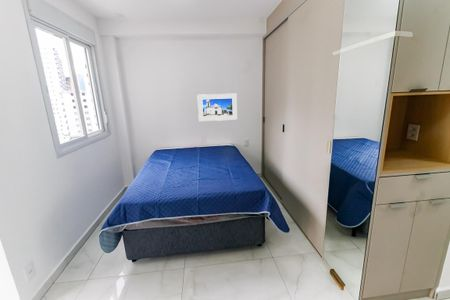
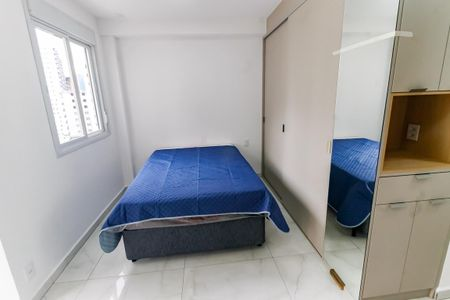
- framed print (217, 107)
